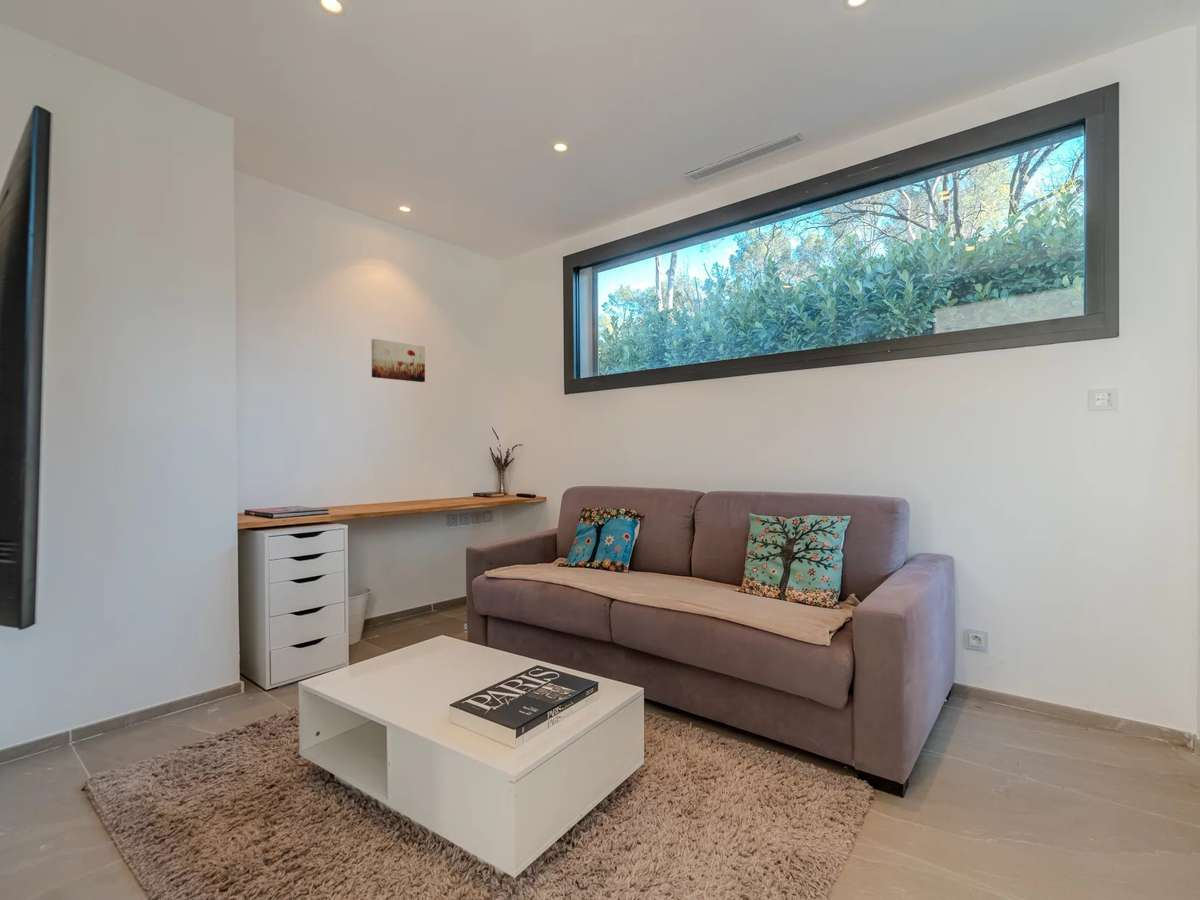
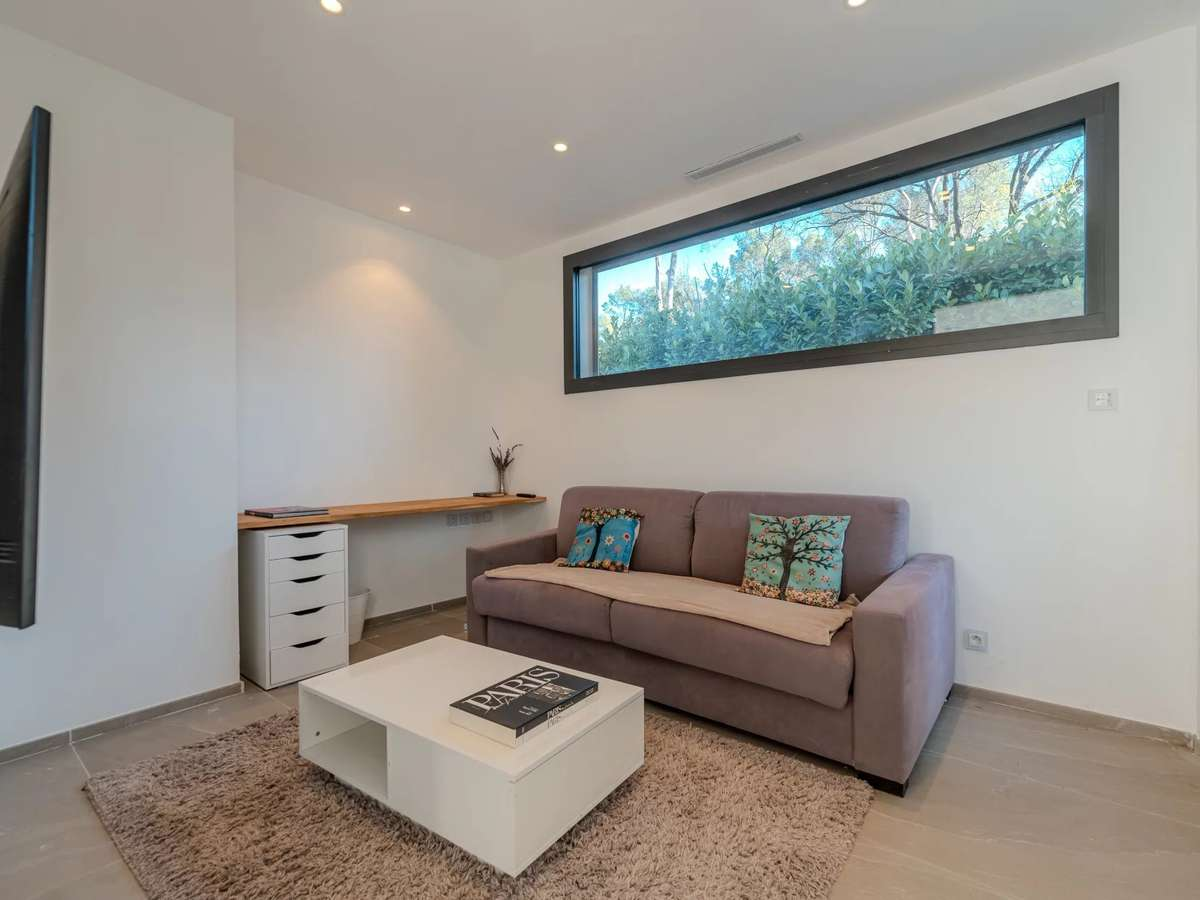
- wall art (399, 361)
